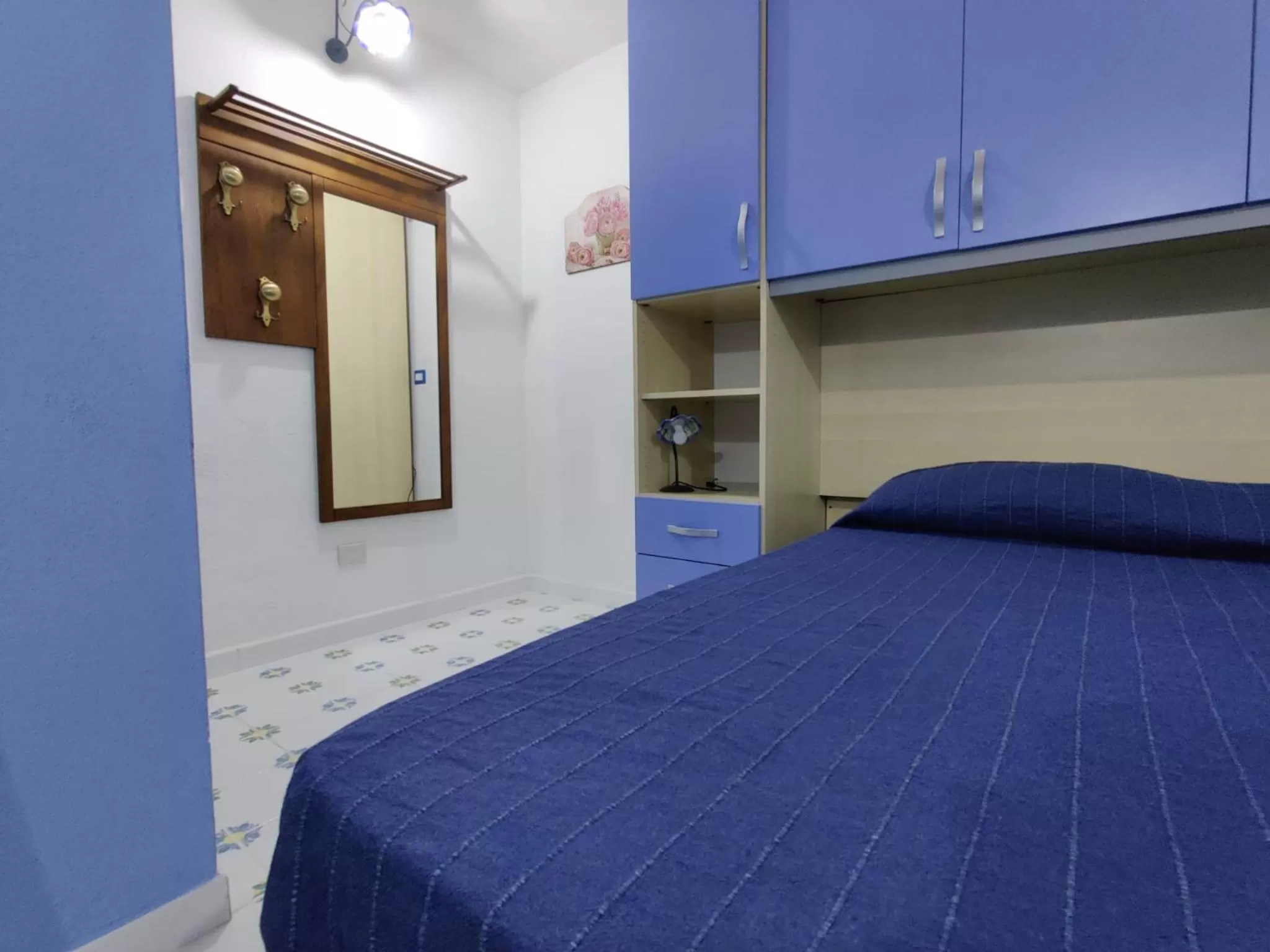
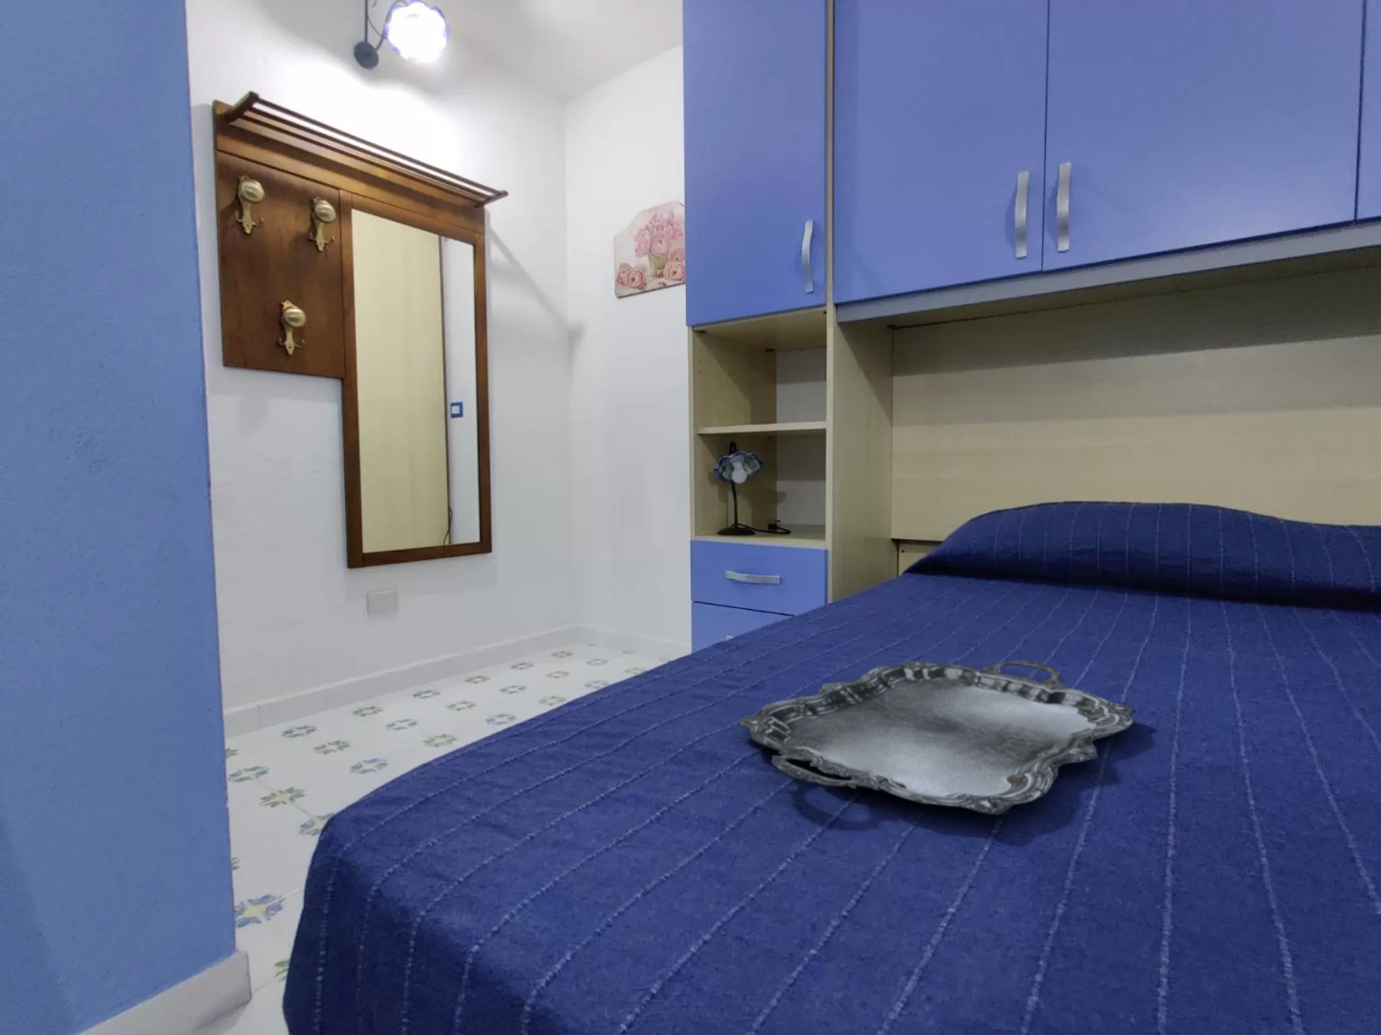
+ serving tray (940, 715)
